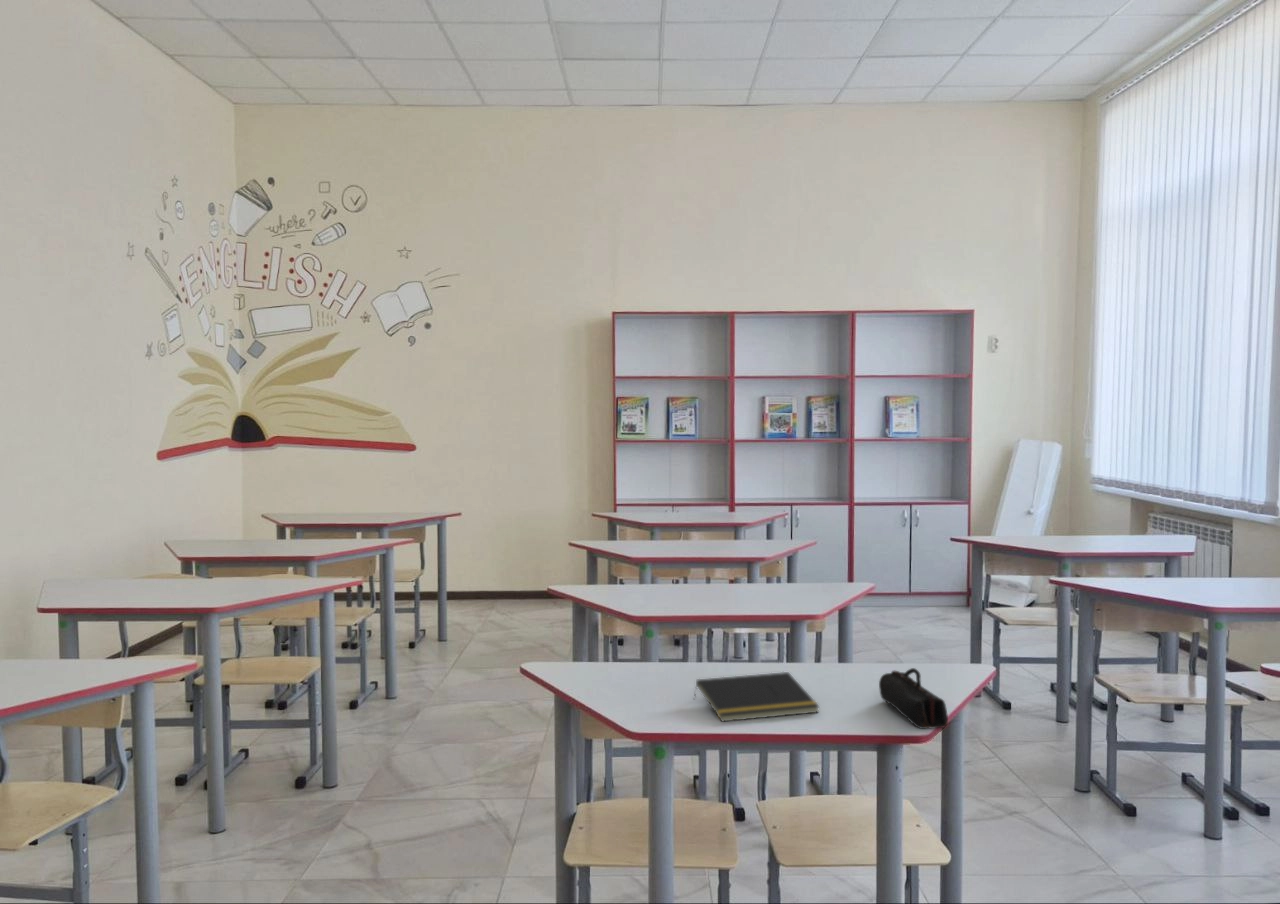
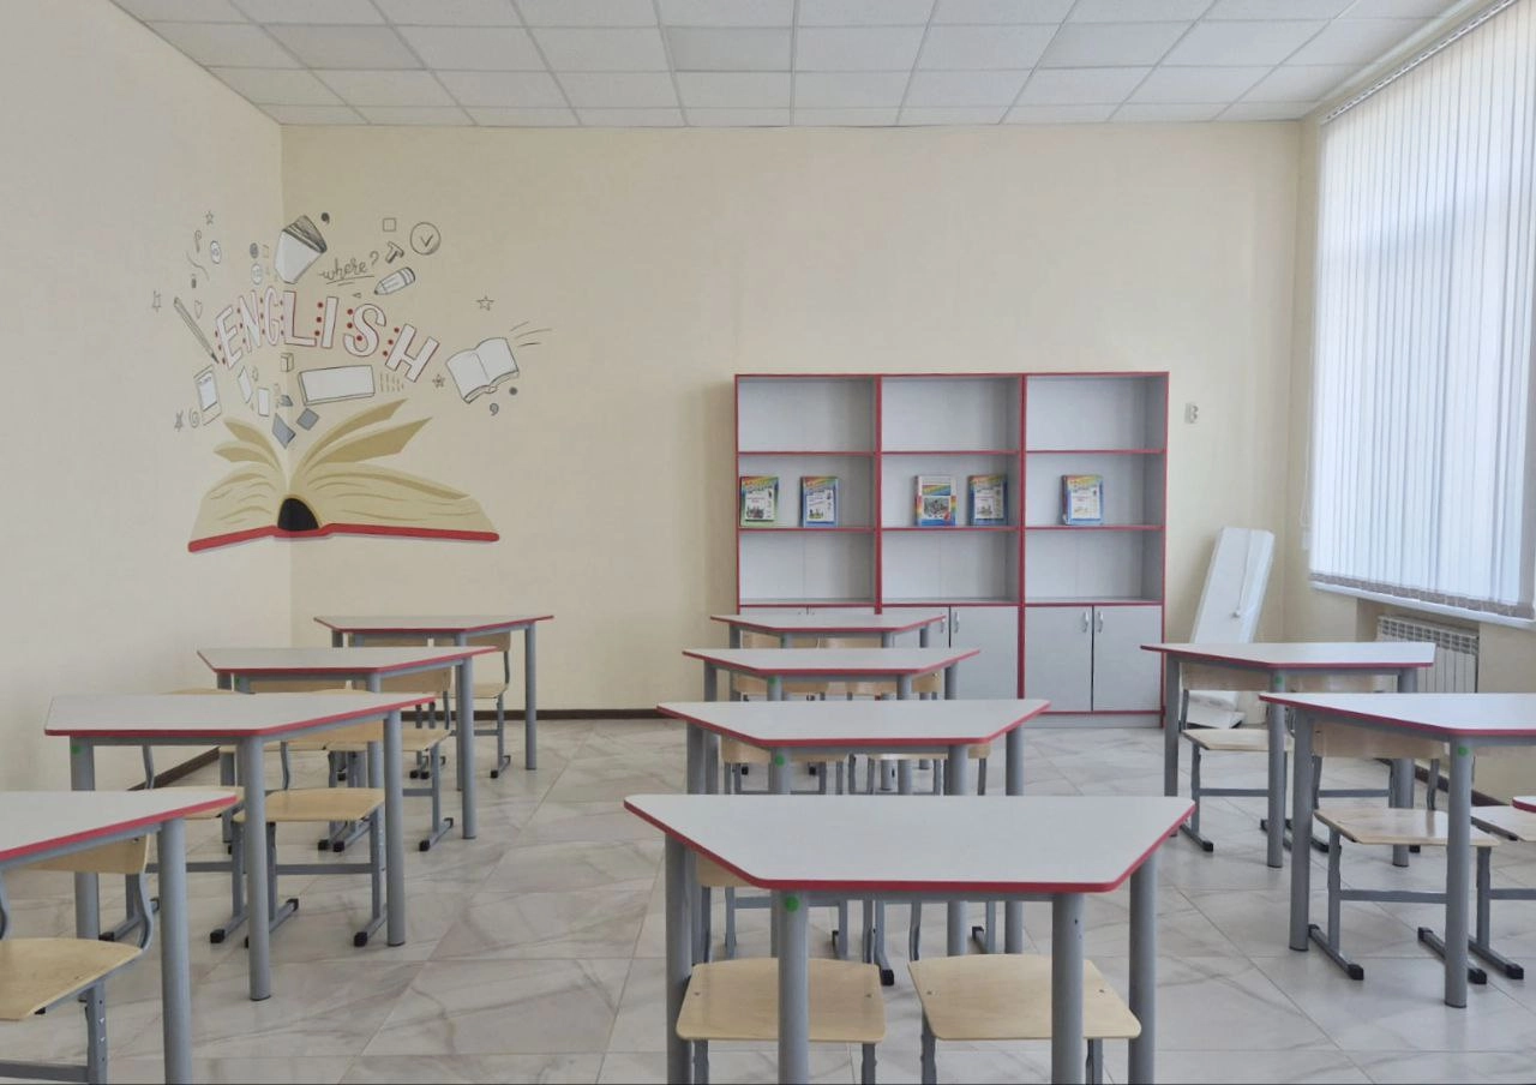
- notepad (756, 695)
- pencil case (911, 690)
